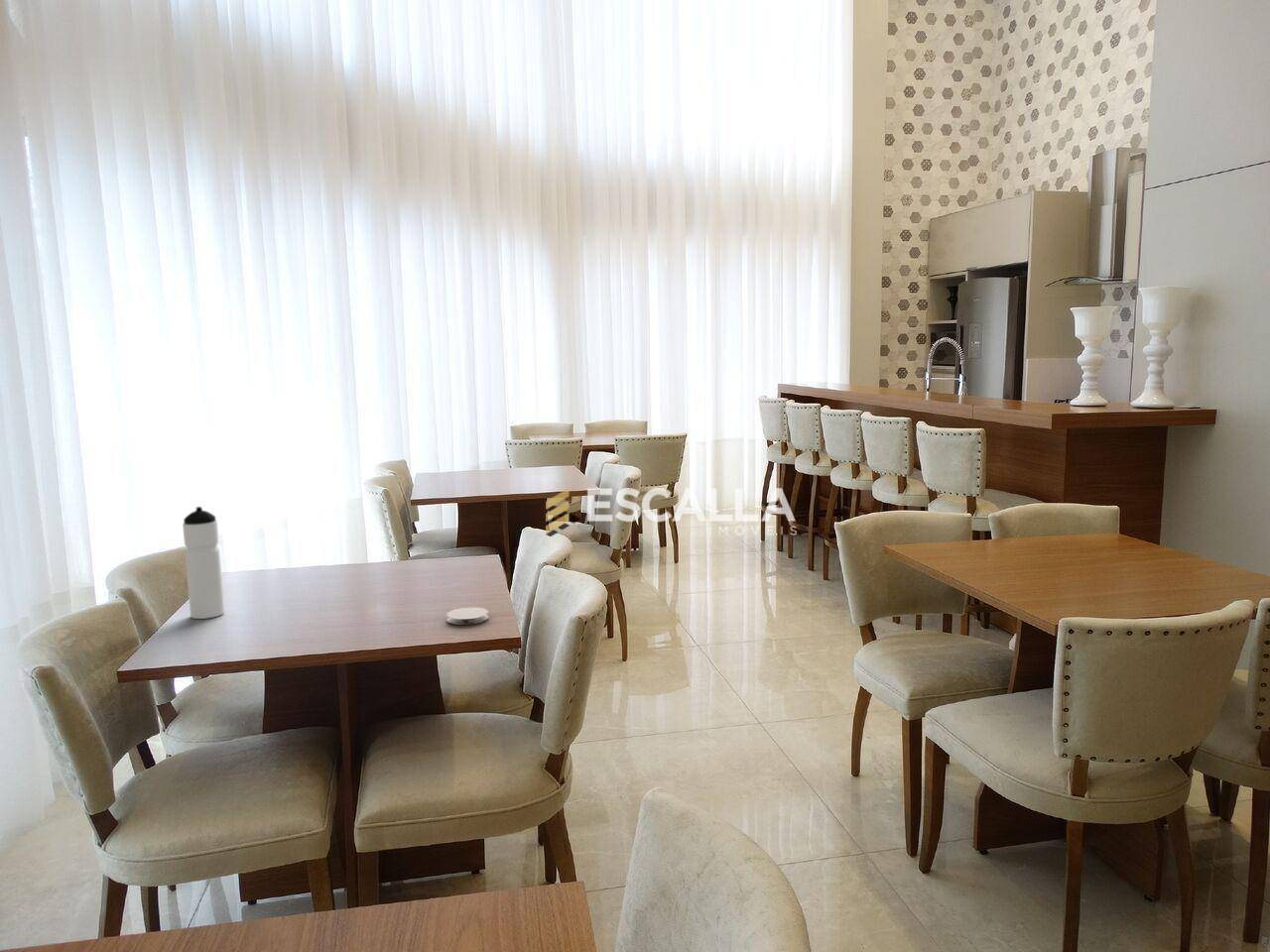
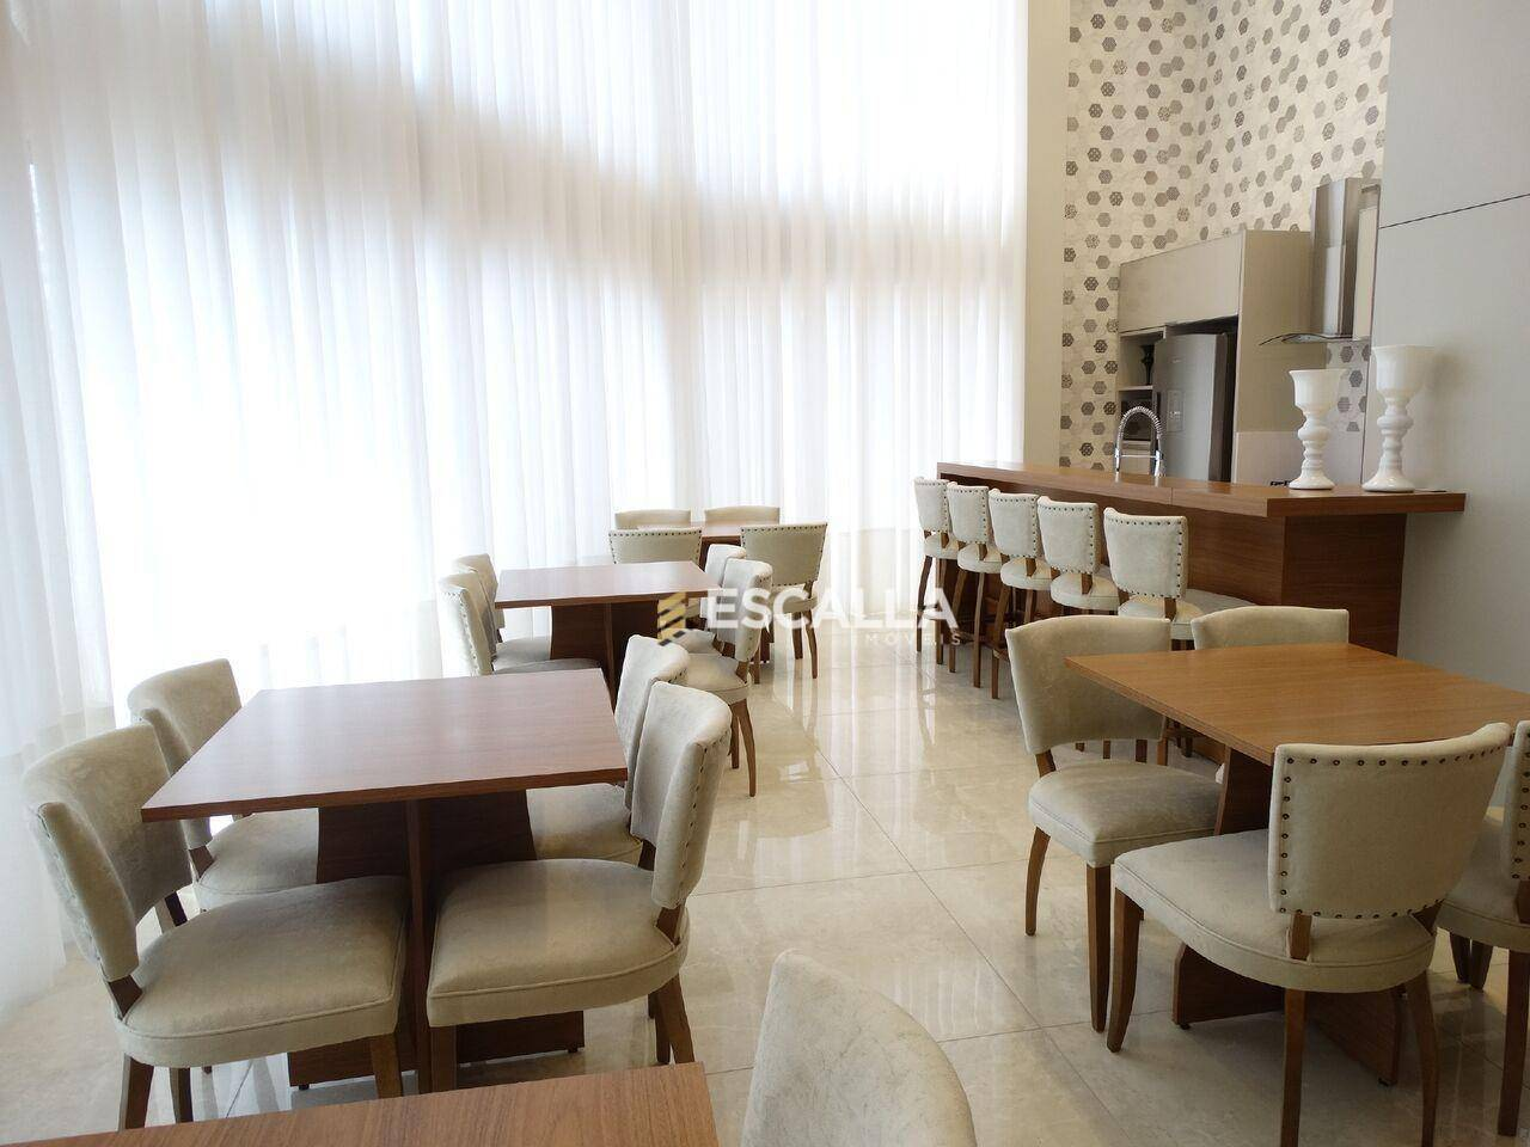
- coaster (467, 616)
- water bottle (202, 560)
